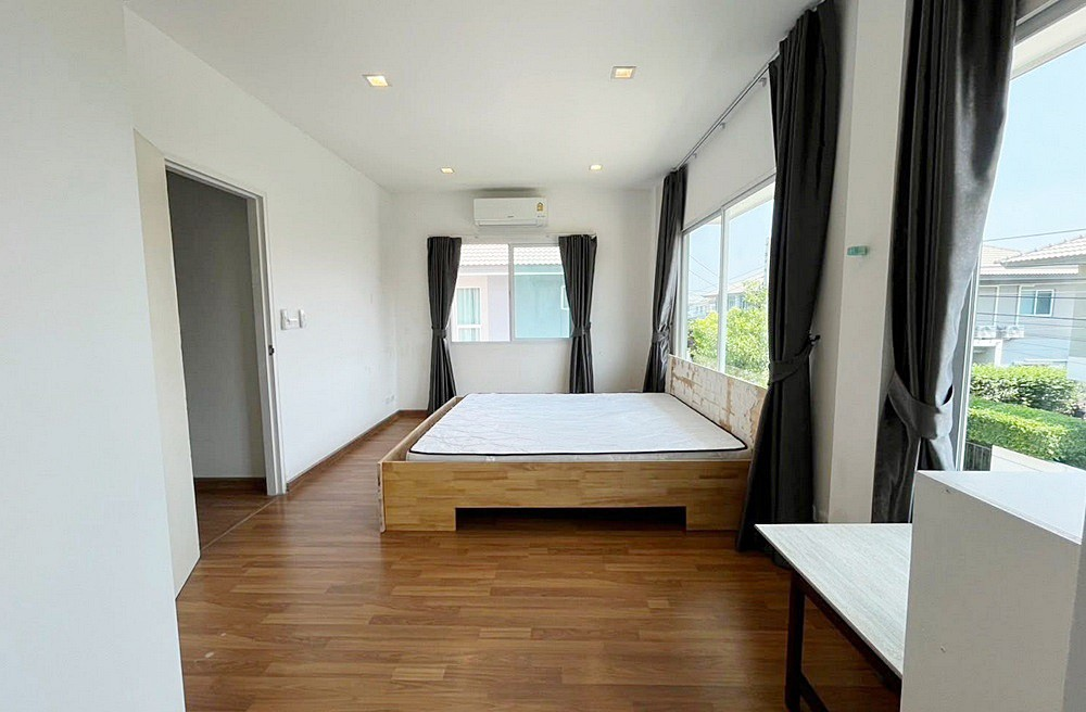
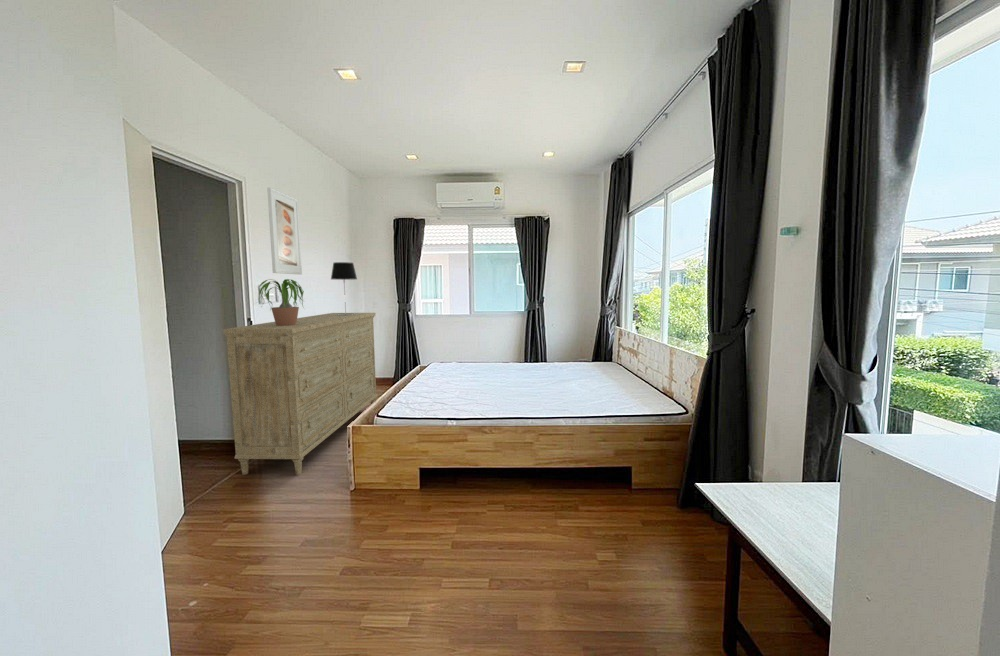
+ potted plant (283, 302)
+ table lamp (344, 288)
+ dresser (319, 377)
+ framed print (286, 234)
